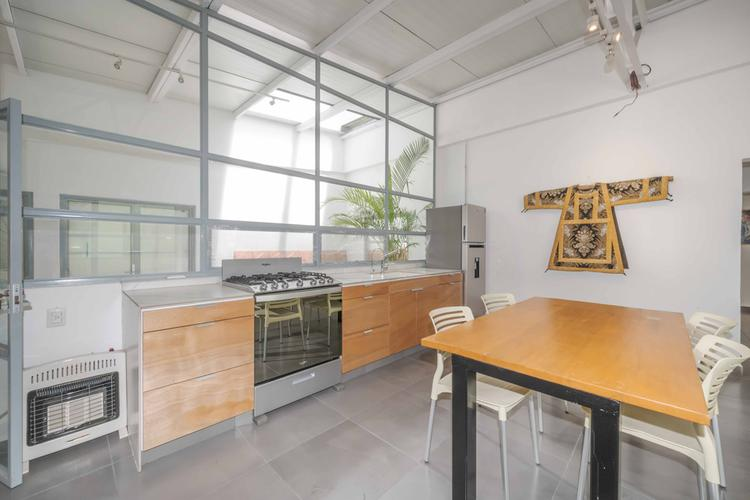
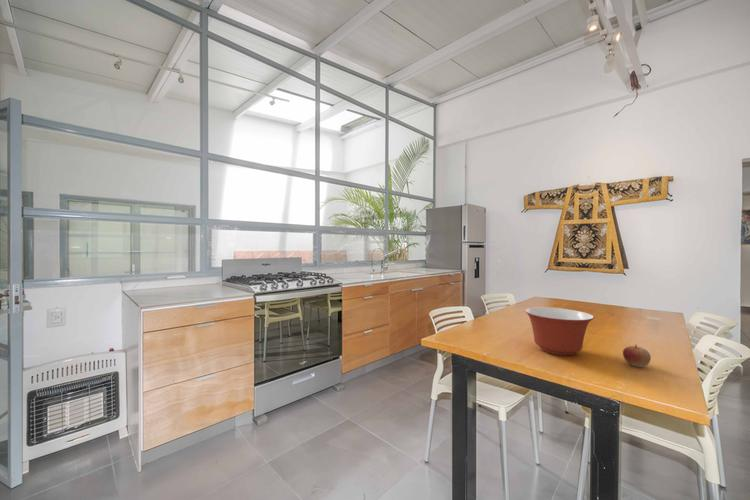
+ mixing bowl (557, 331)
+ apple (636, 355)
